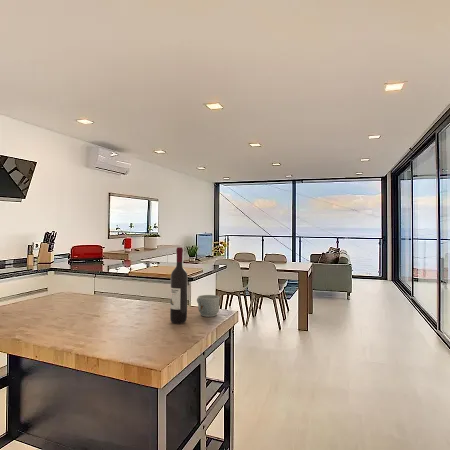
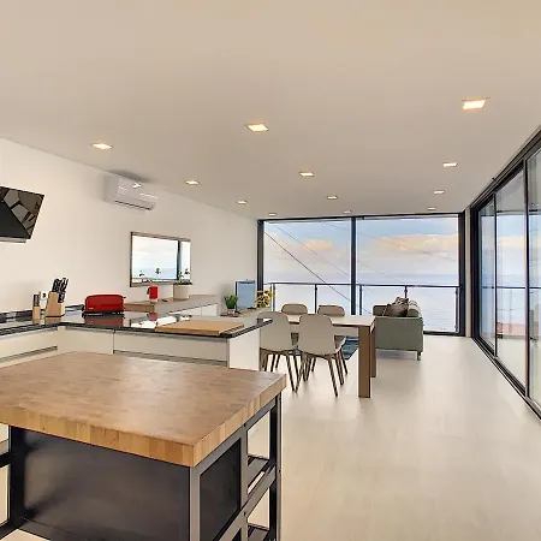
- wine bottle (179, 284)
- mug (206, 305)
